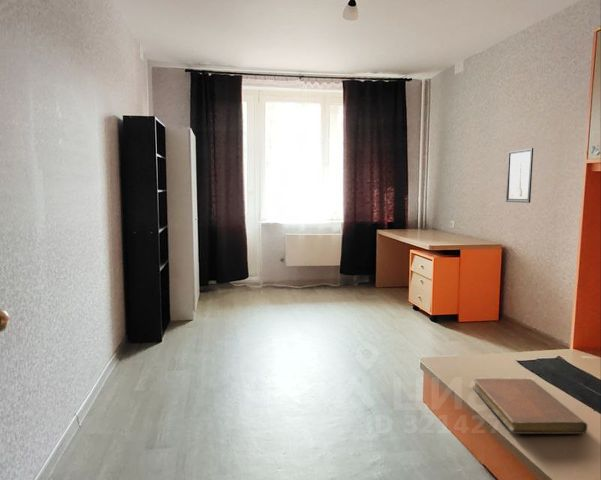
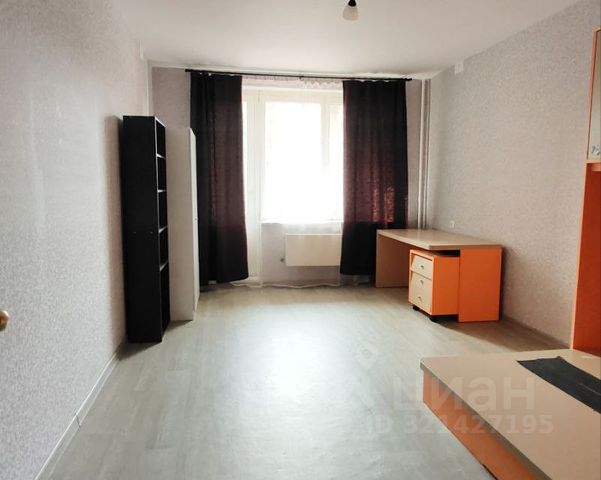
- notebook (523, 403)
- wall art (519, 176)
